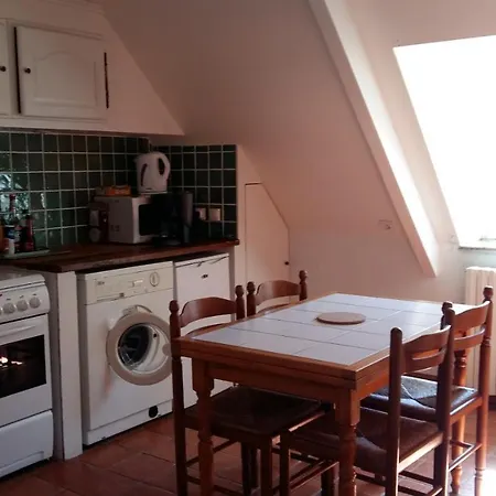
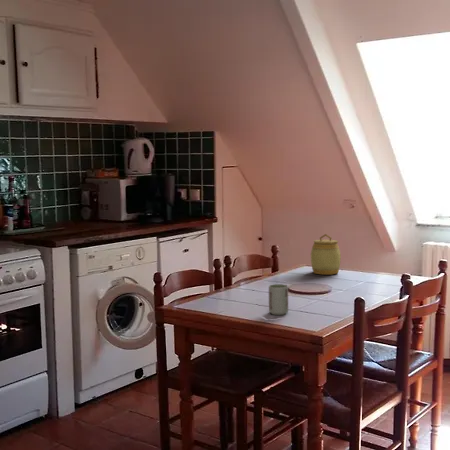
+ jar (325, 253)
+ cup (278, 299)
